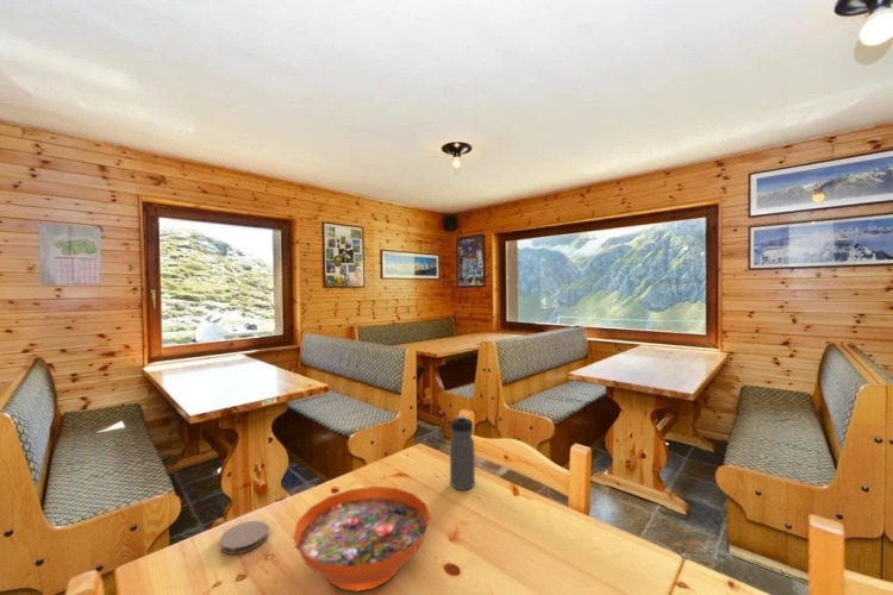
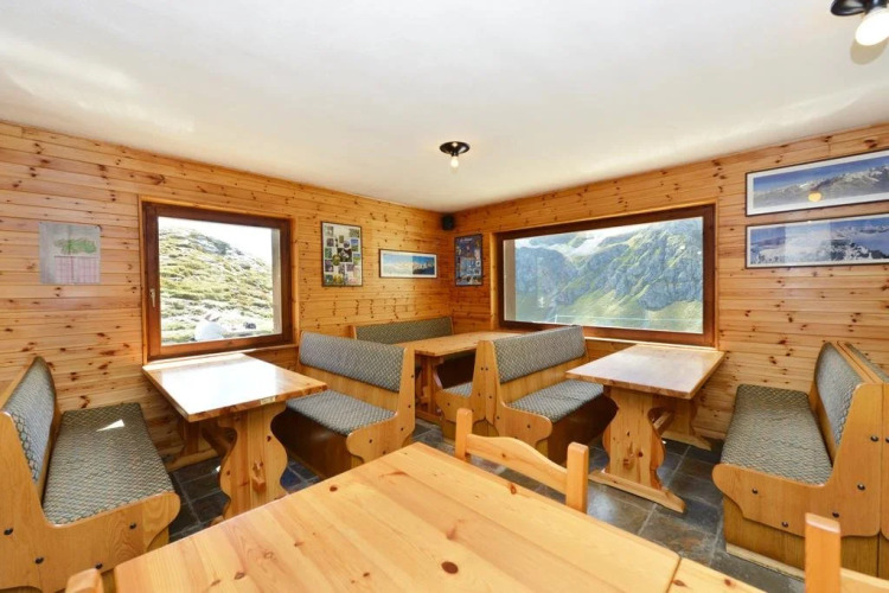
- decorative bowl (364, 540)
- coaster (244, 537)
- water bottle (462, 450)
